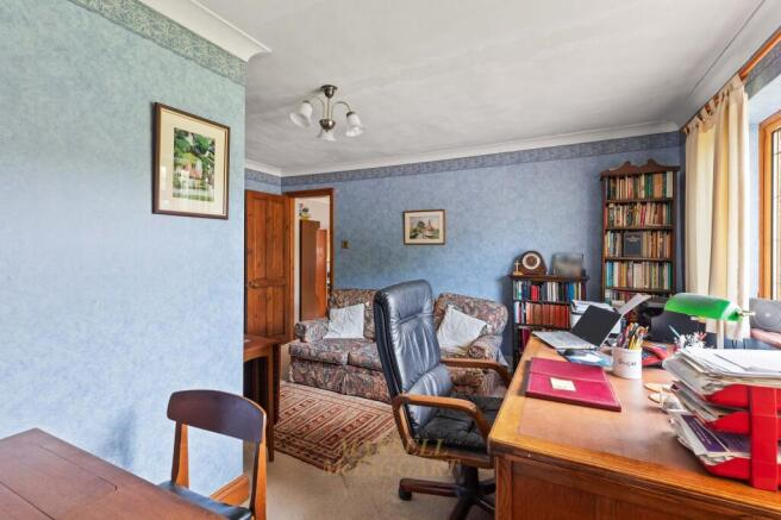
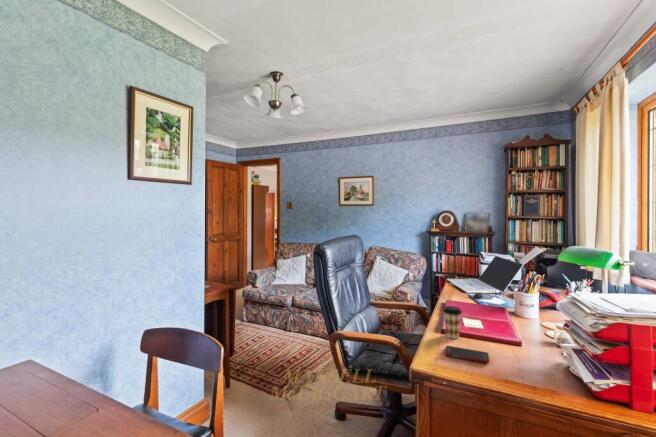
+ coffee cup (452, 322)
+ cell phone (466, 354)
